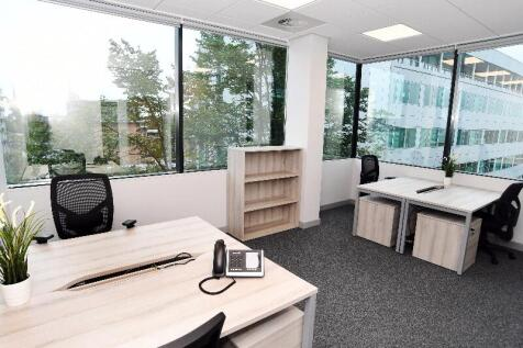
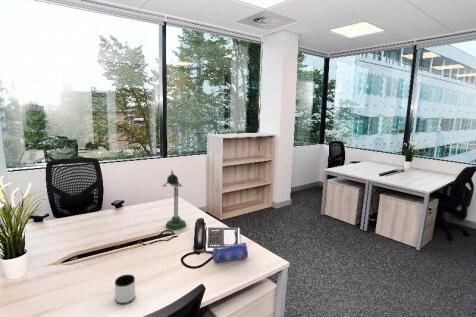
+ mug (123, 287)
+ pencil case (230, 252)
+ desk lamp (174, 200)
